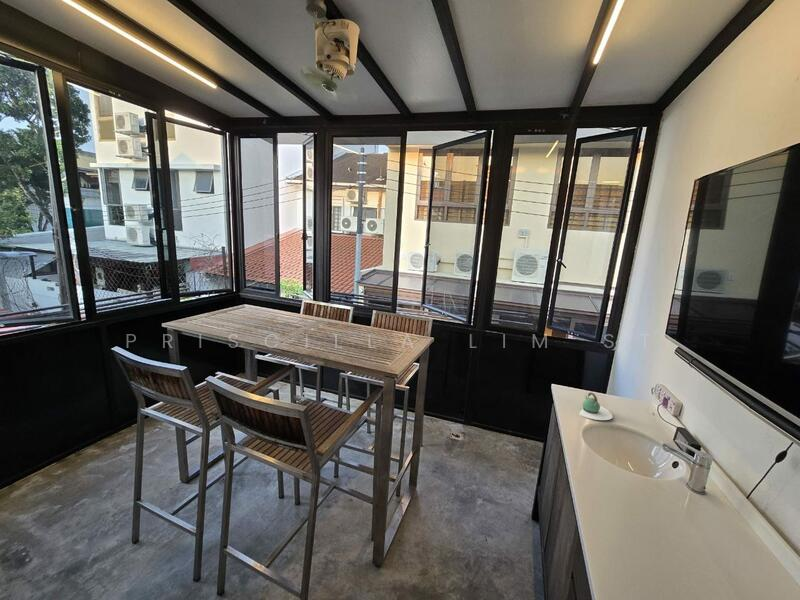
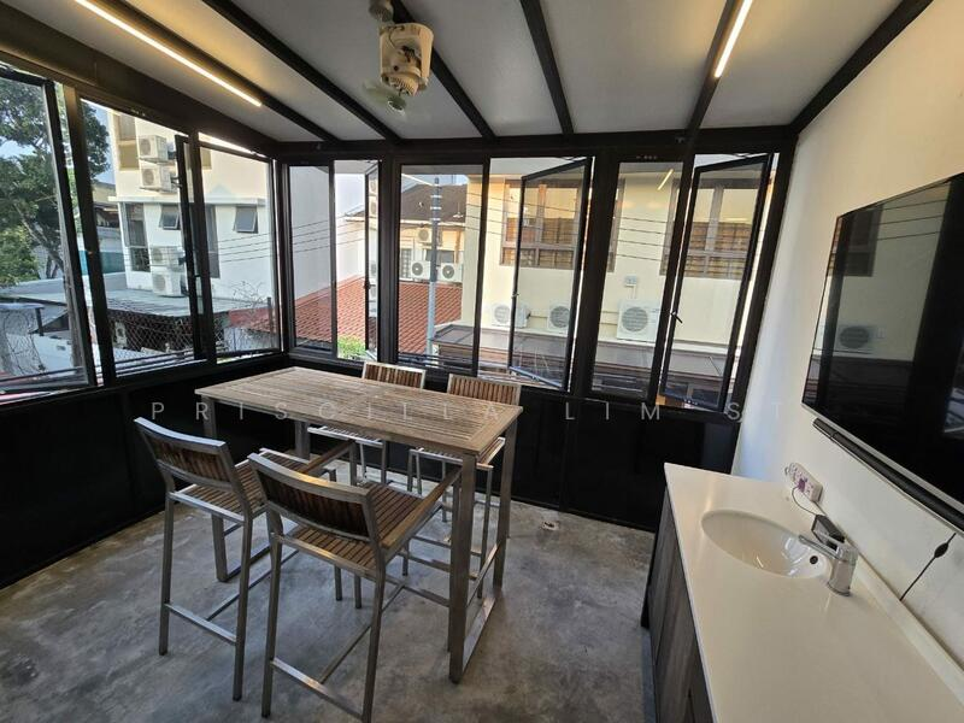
- teapot (591, 401)
